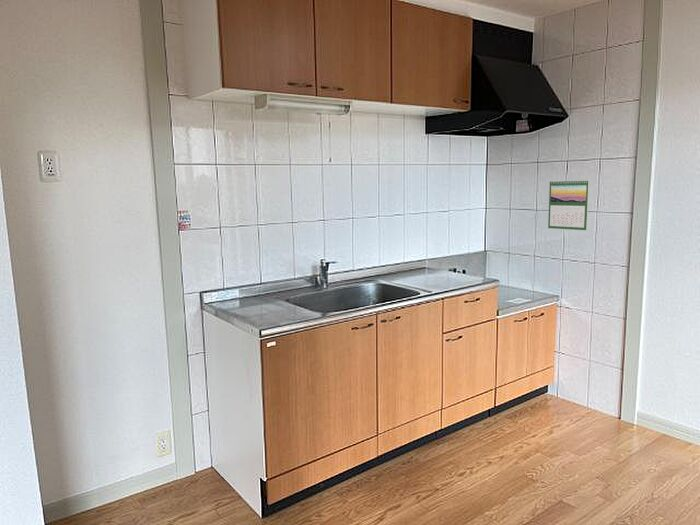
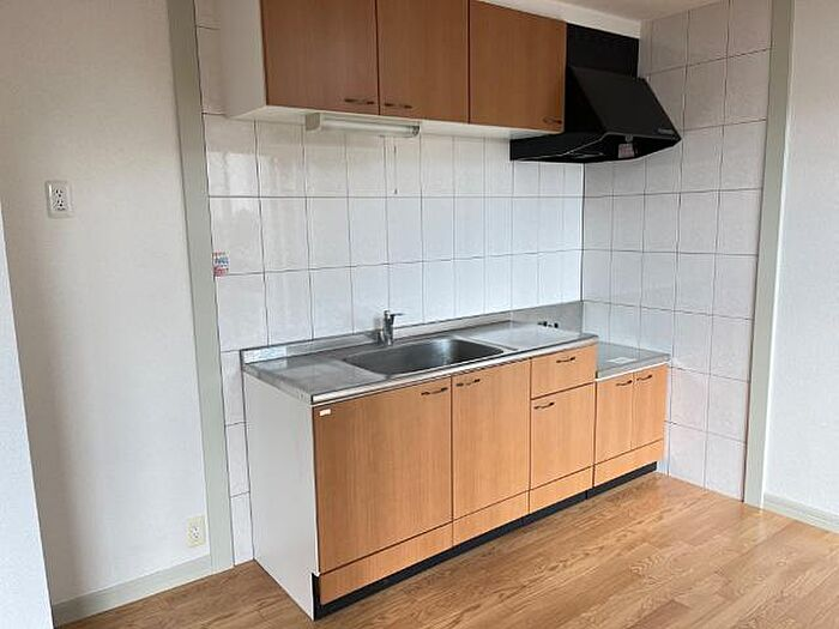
- calendar (567, 204)
